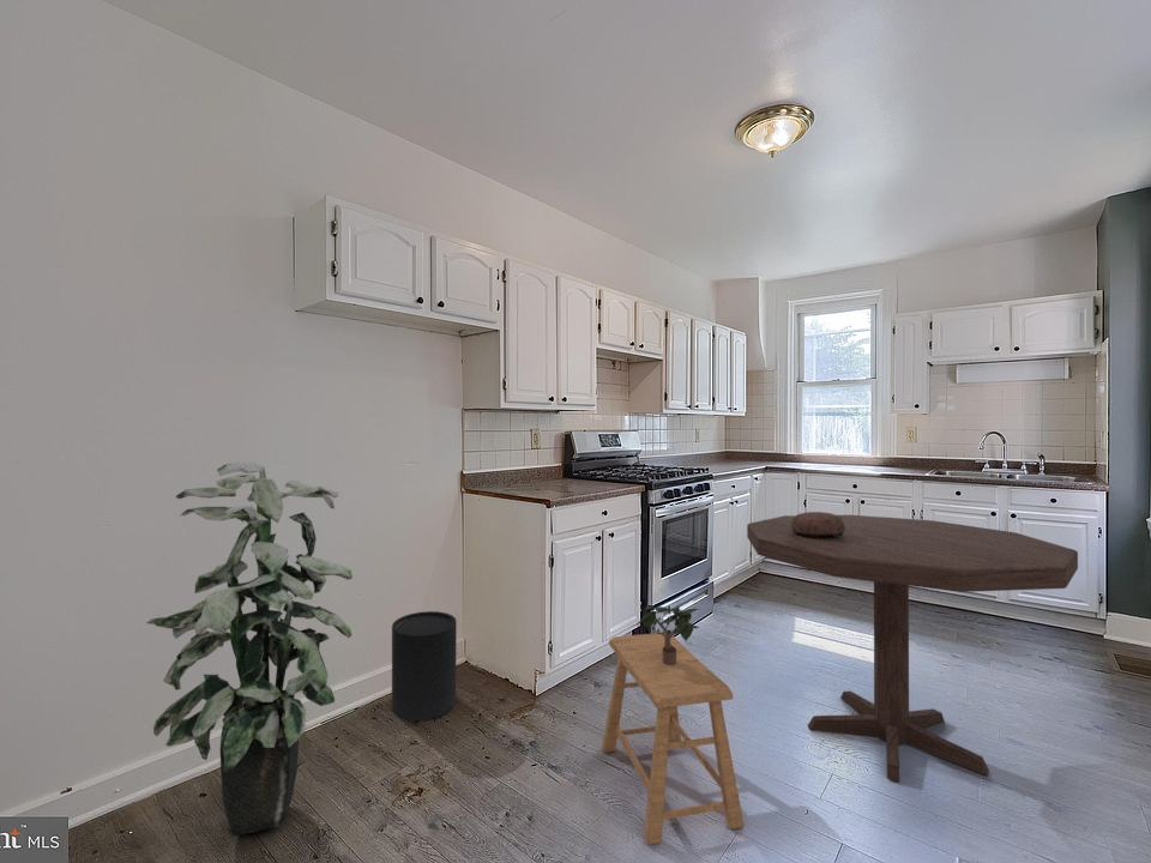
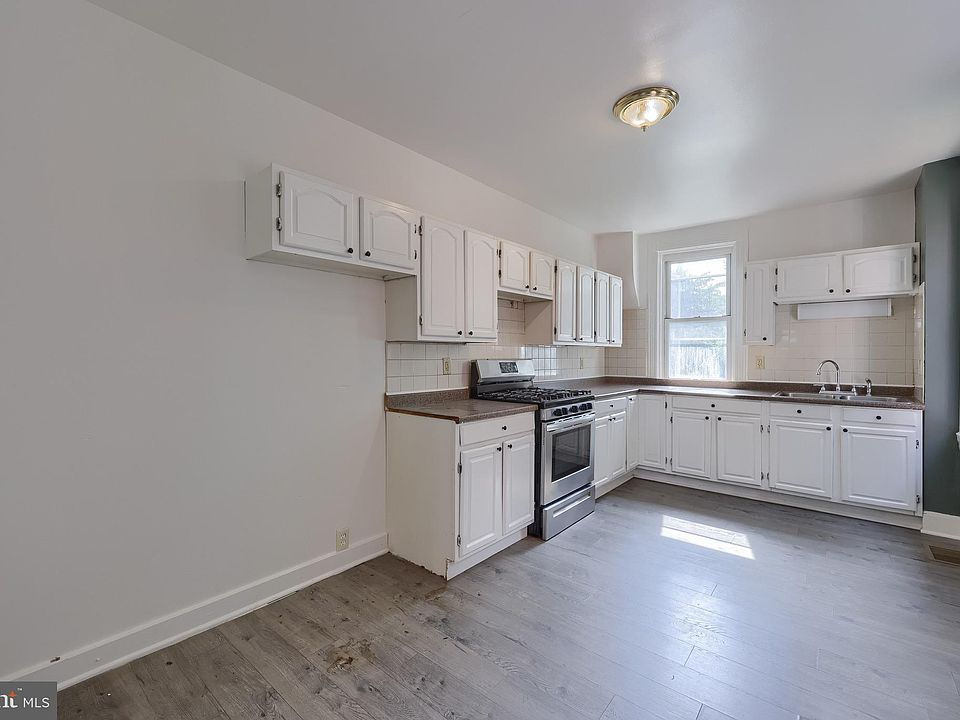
- decorative bowl (816, 523)
- potted plant (671, 635)
- indoor plant (253, 636)
- stool (664, 722)
- trash can (424, 663)
- dining table (891, 635)
